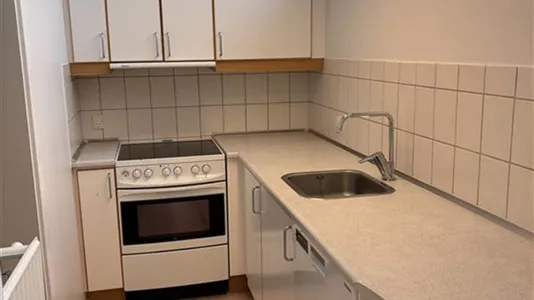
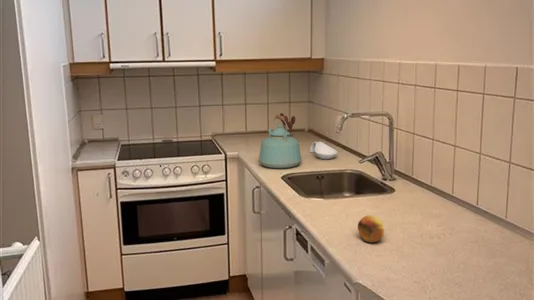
+ spoon rest (321, 149)
+ kettle (278, 139)
+ fruit (370, 228)
+ utensil holder (289, 129)
